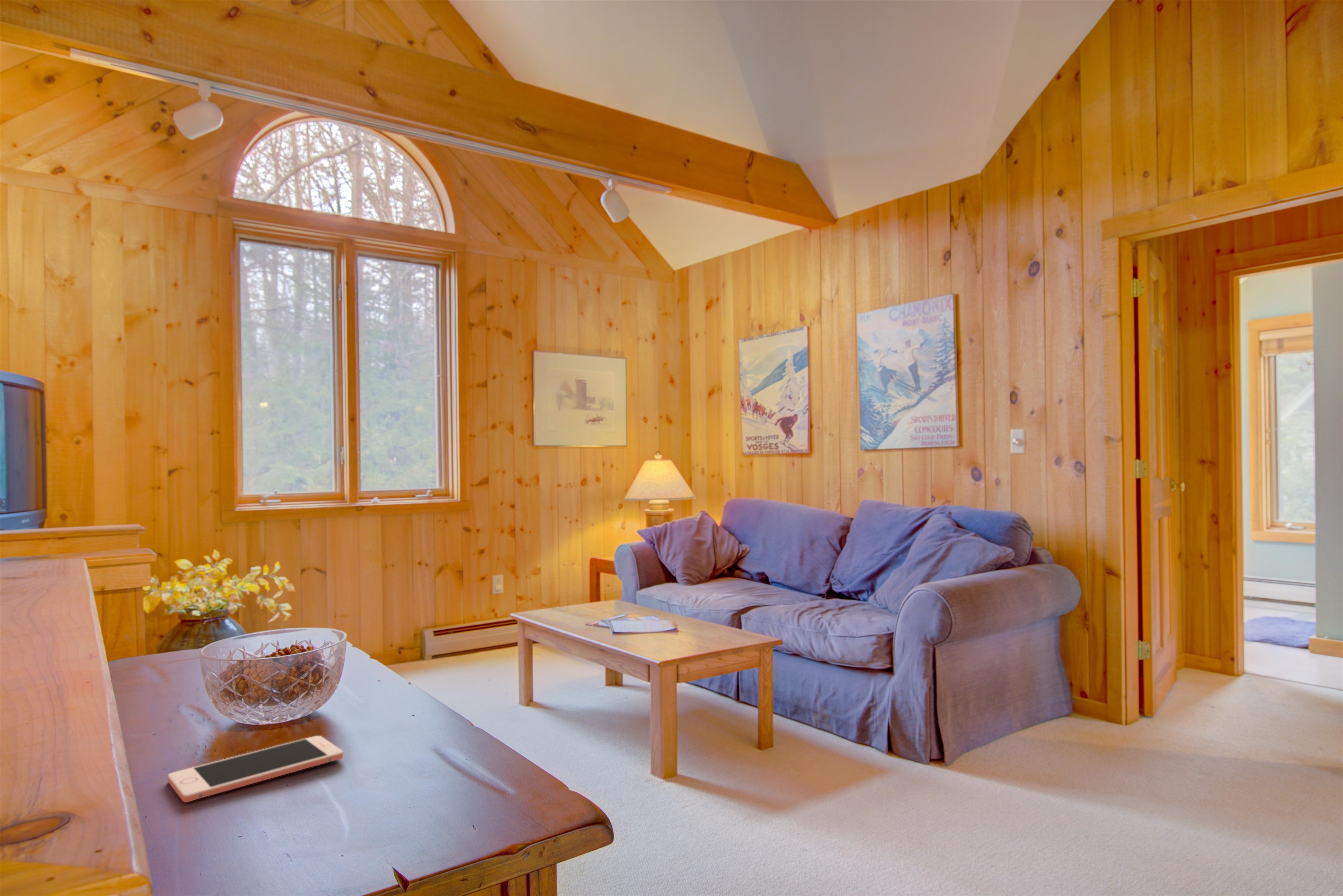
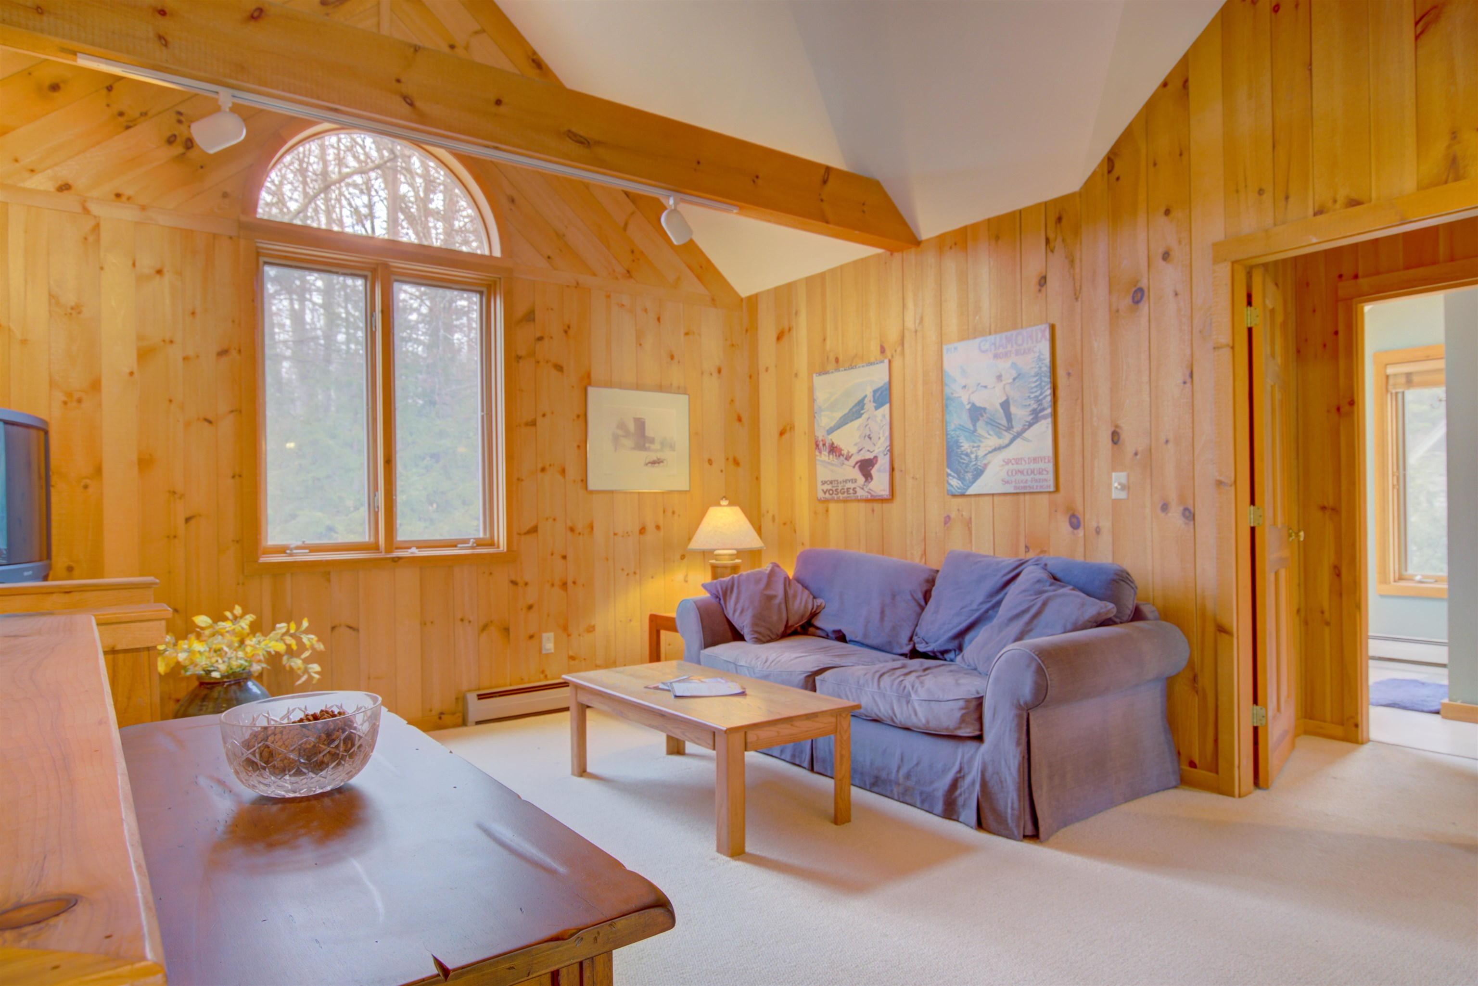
- cell phone (258, 766)
